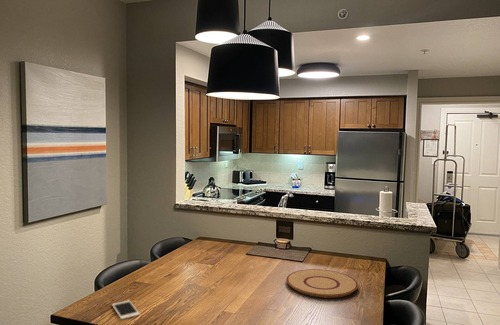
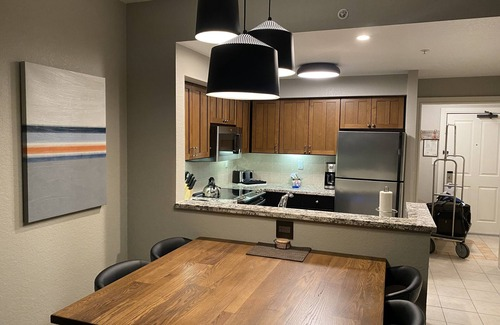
- plate (321, 282)
- cell phone (125, 309)
